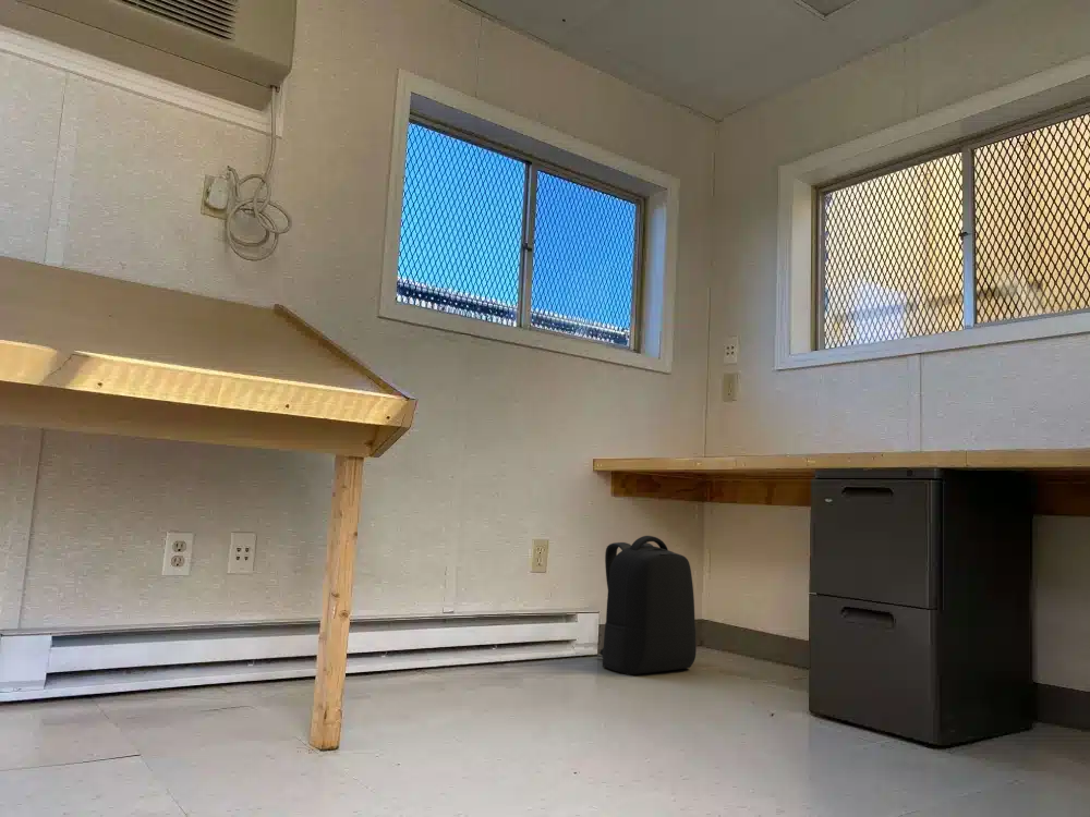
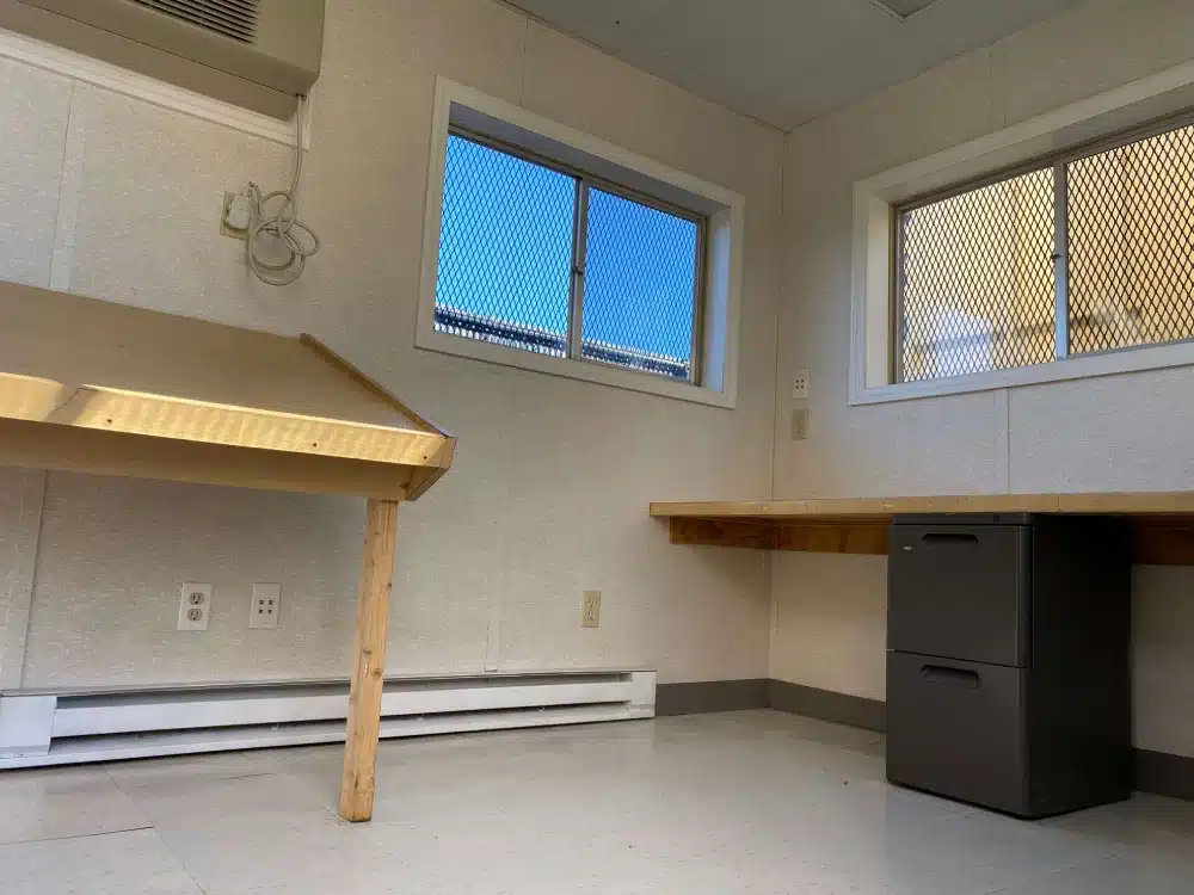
- backpack (642, 599)
